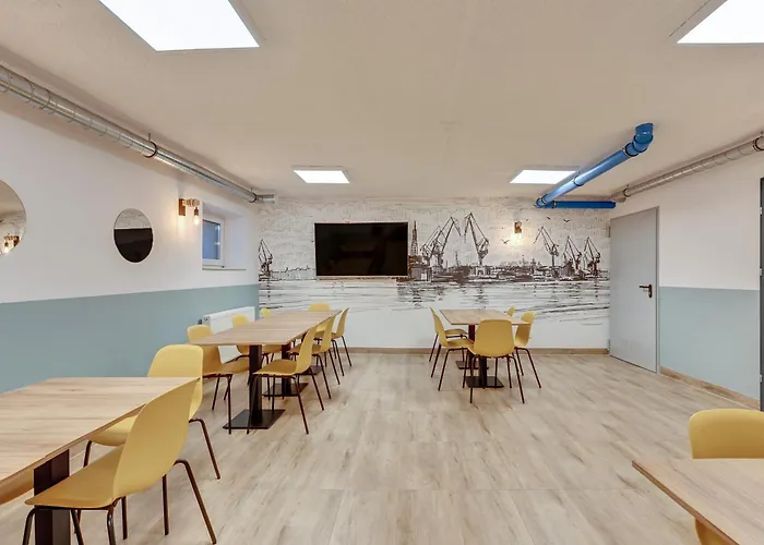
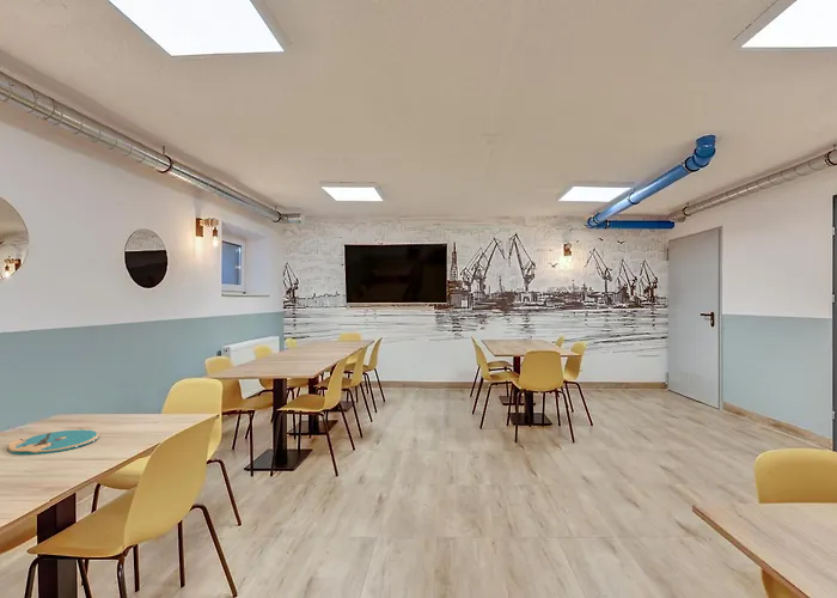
+ plate (55, 435)
